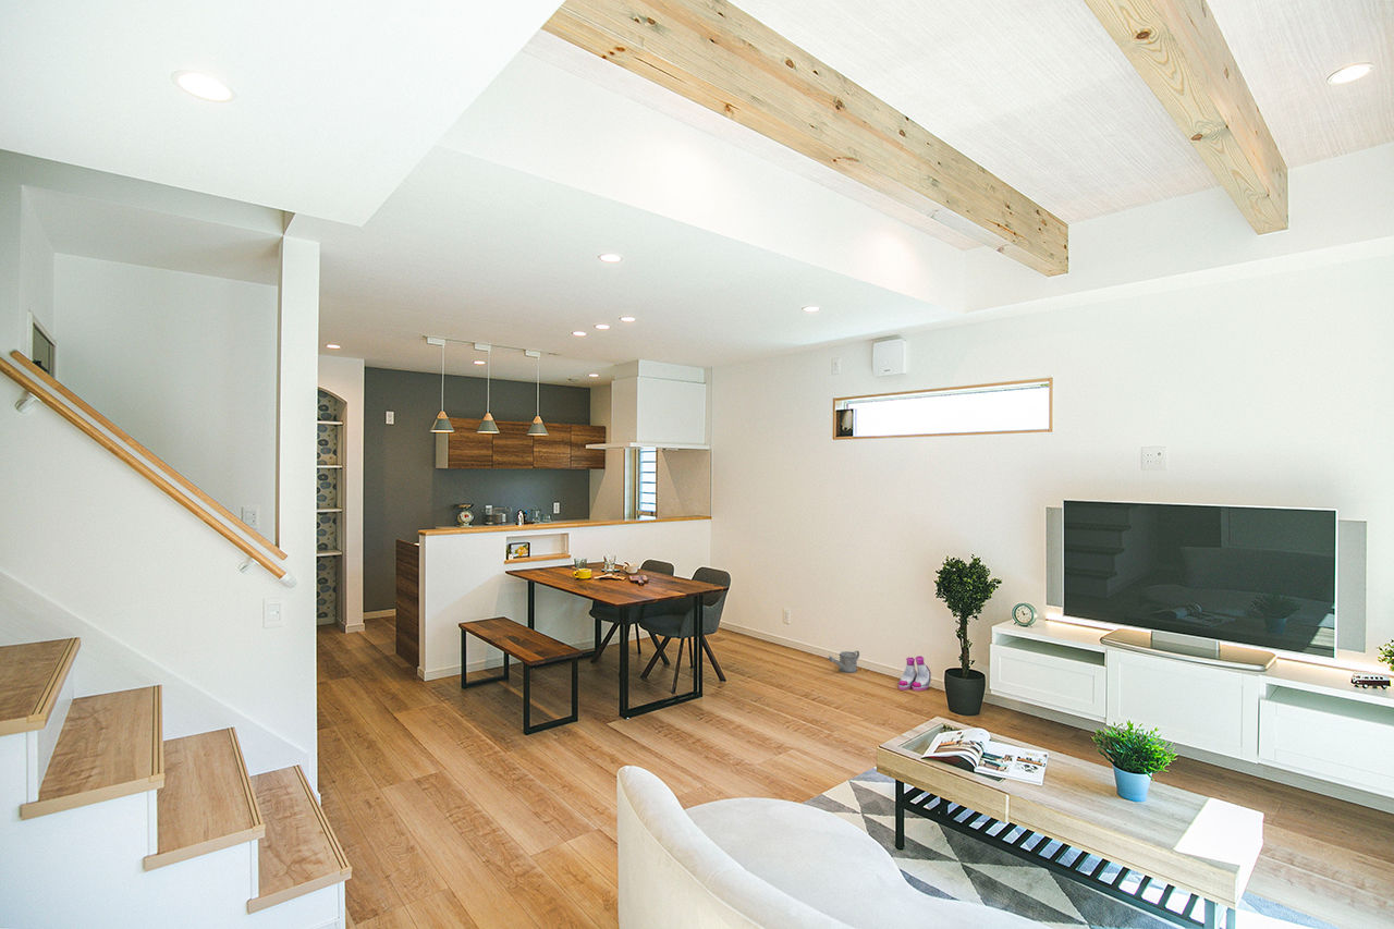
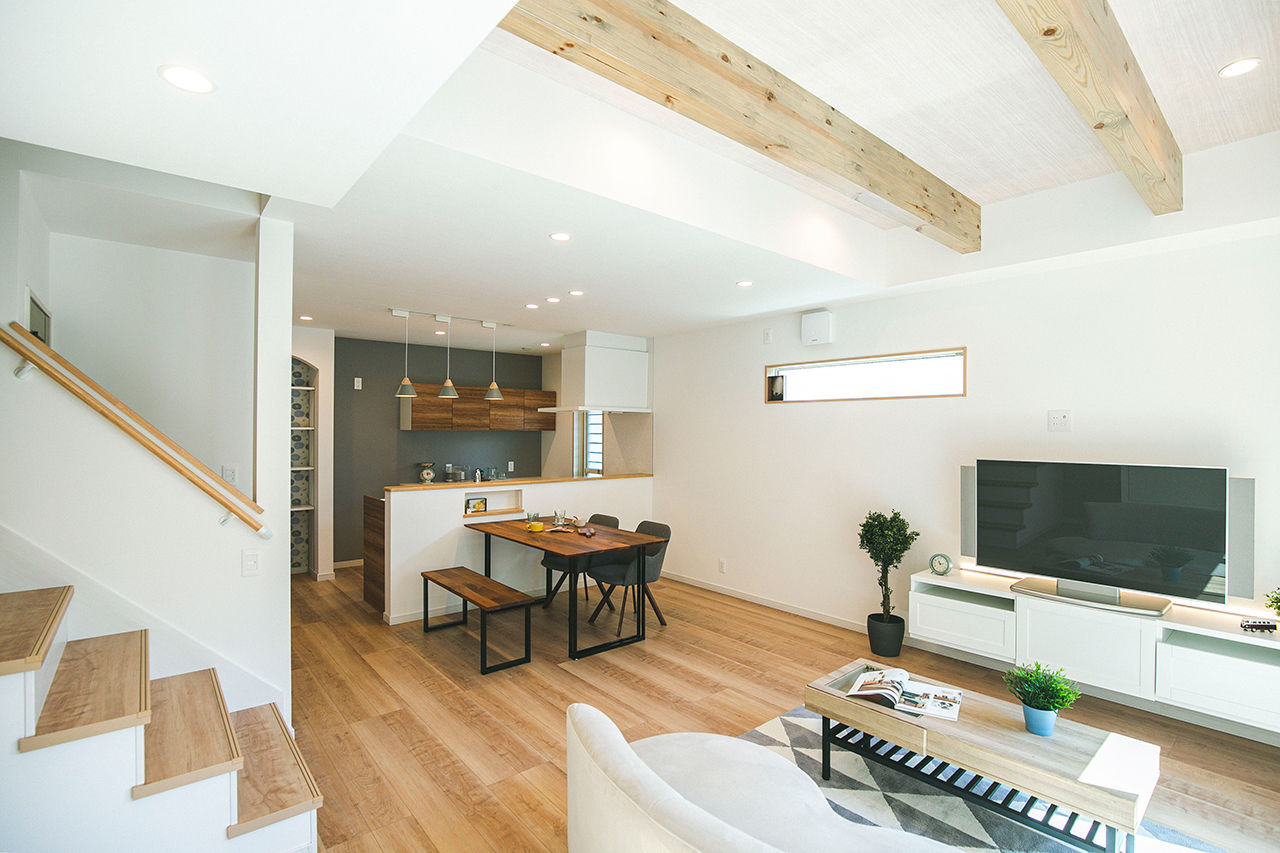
- watering can (844, 661)
- boots (914, 671)
